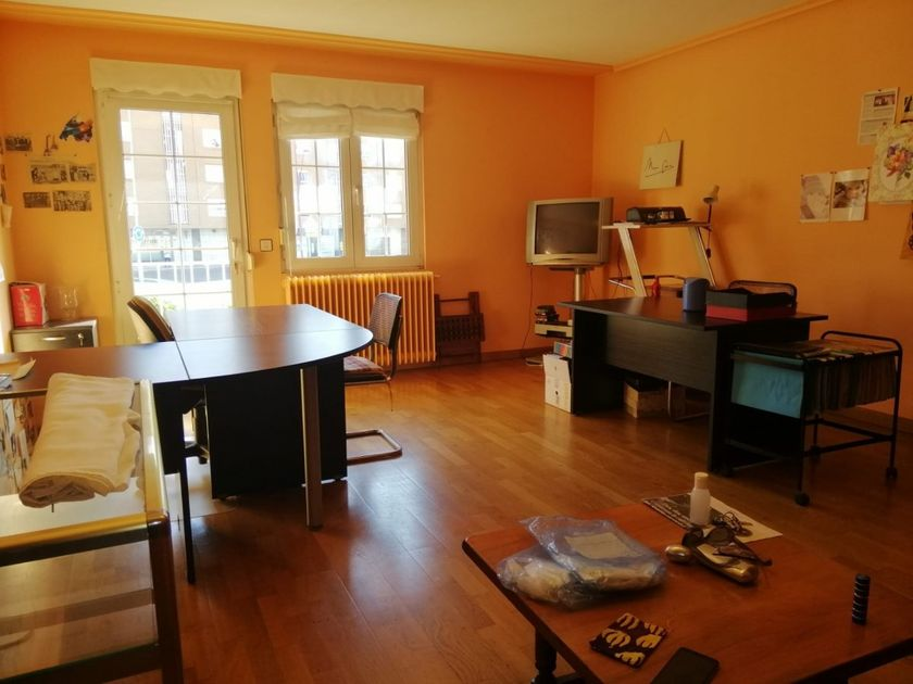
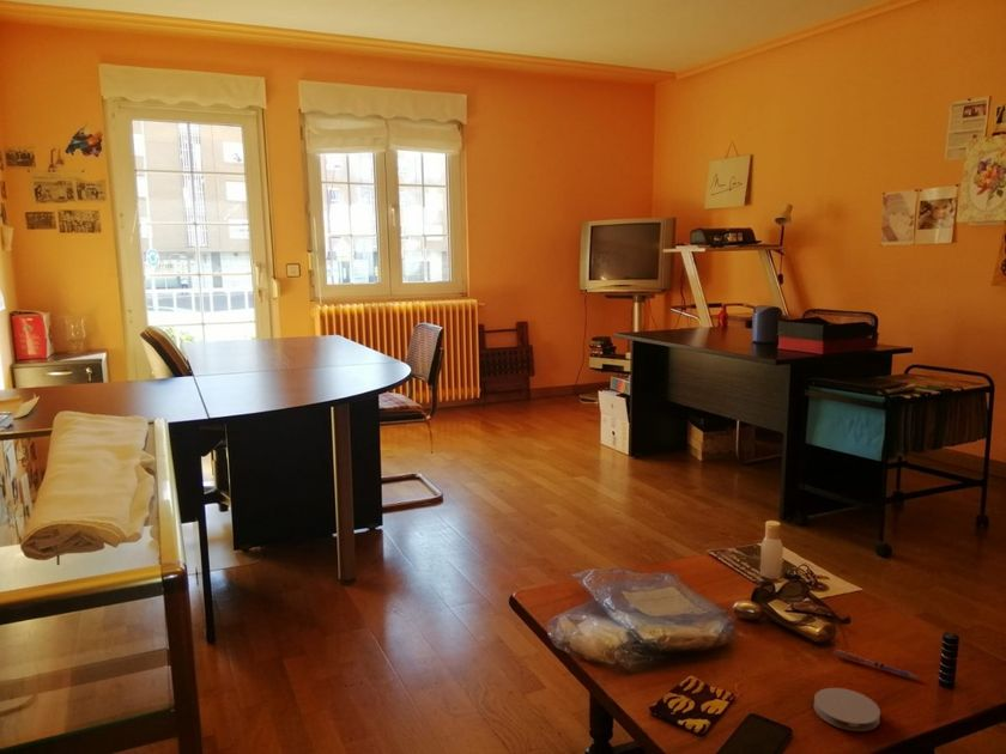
+ pen (873, 662)
+ coaster (846, 709)
